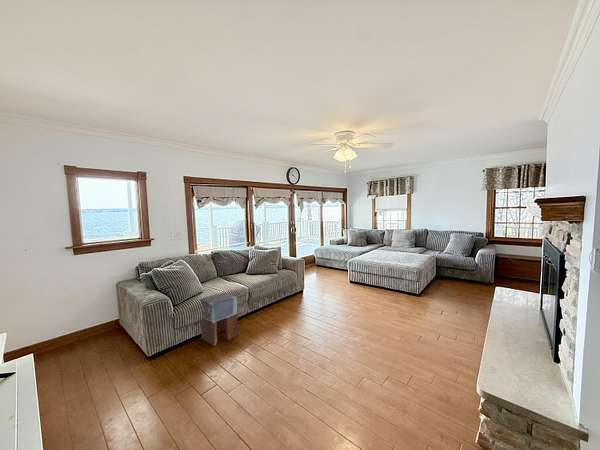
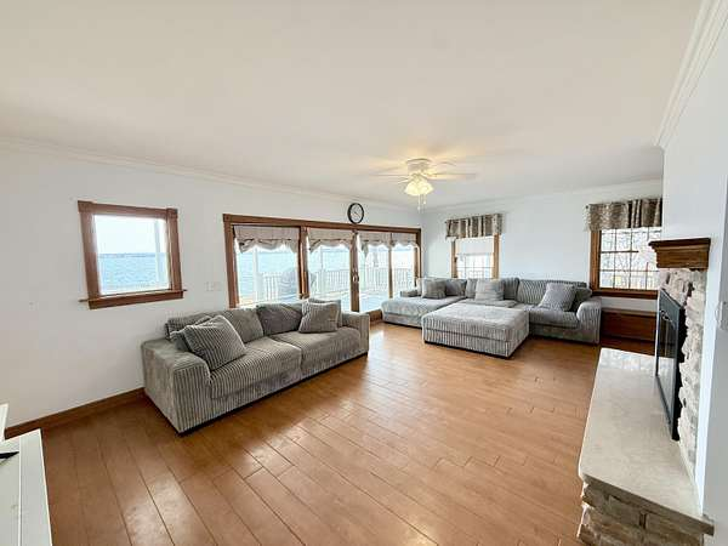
- stool (218, 317)
